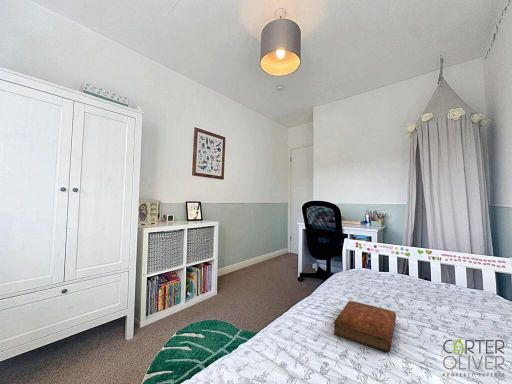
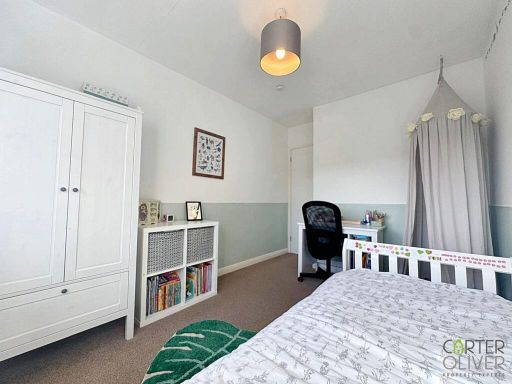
- bible (366, 322)
